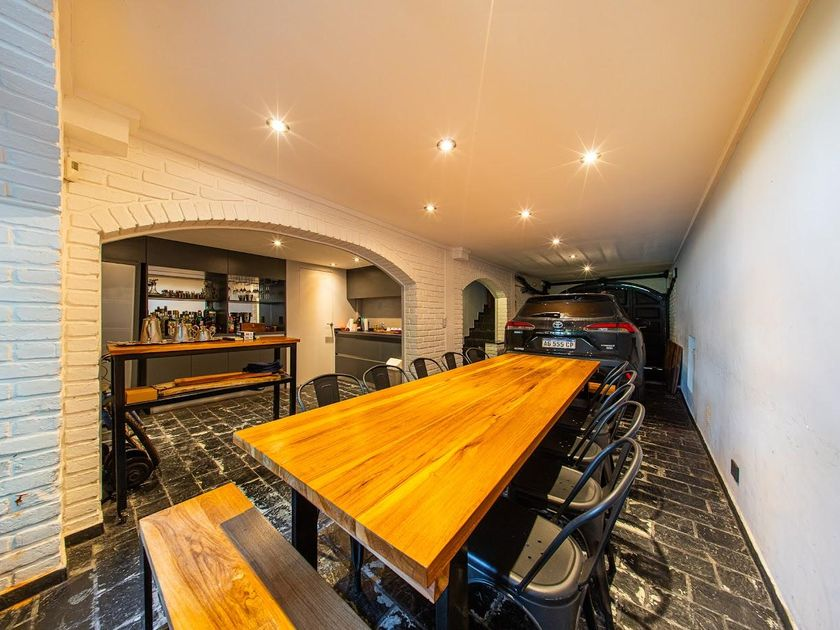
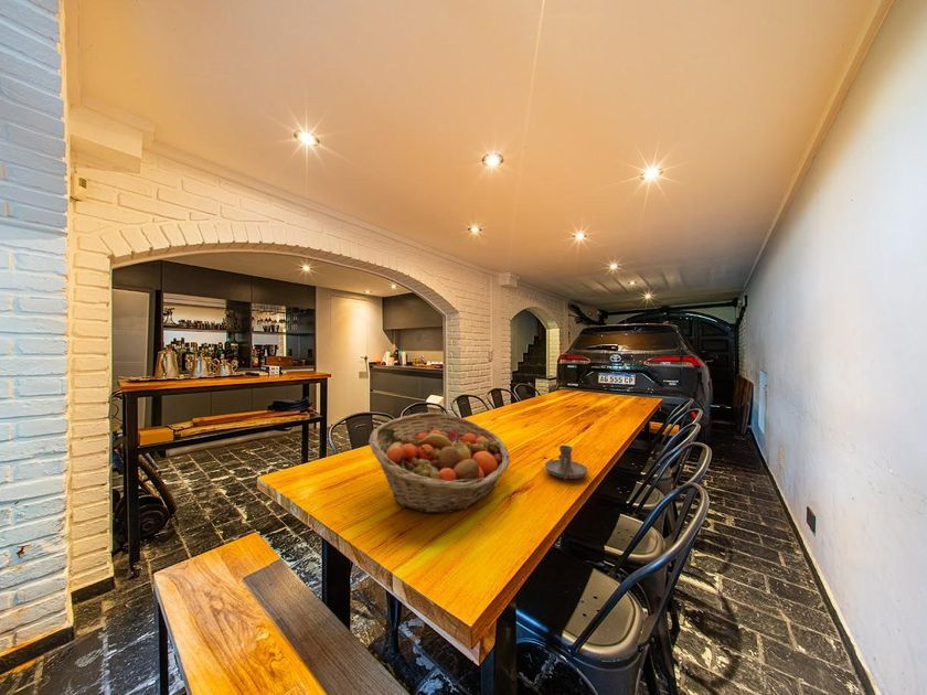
+ fruit basket (443, 455)
+ candle holder (565, 462)
